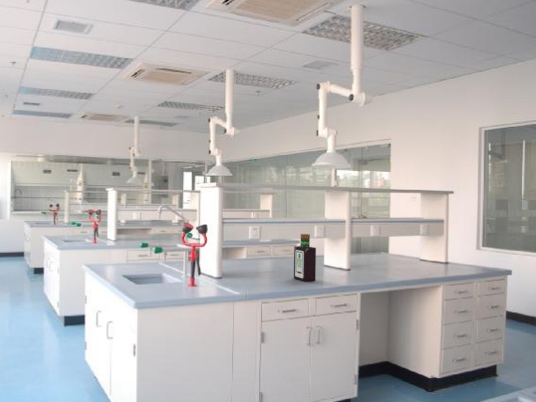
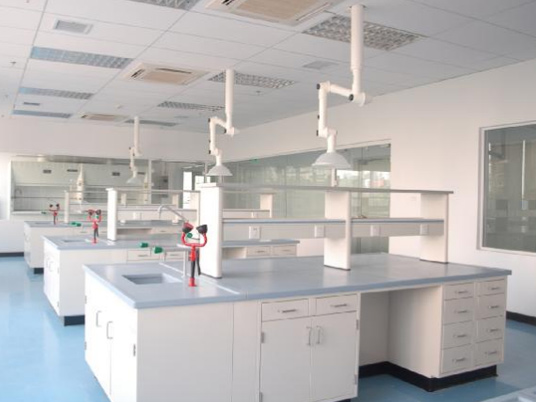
- bottle (304, 256)
